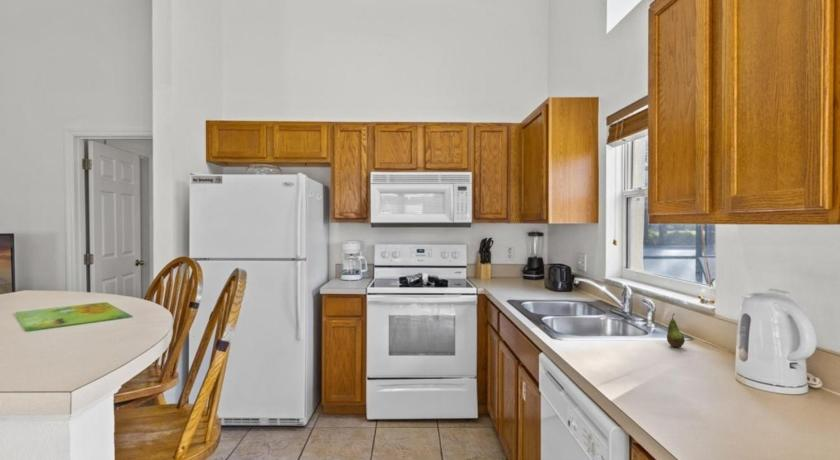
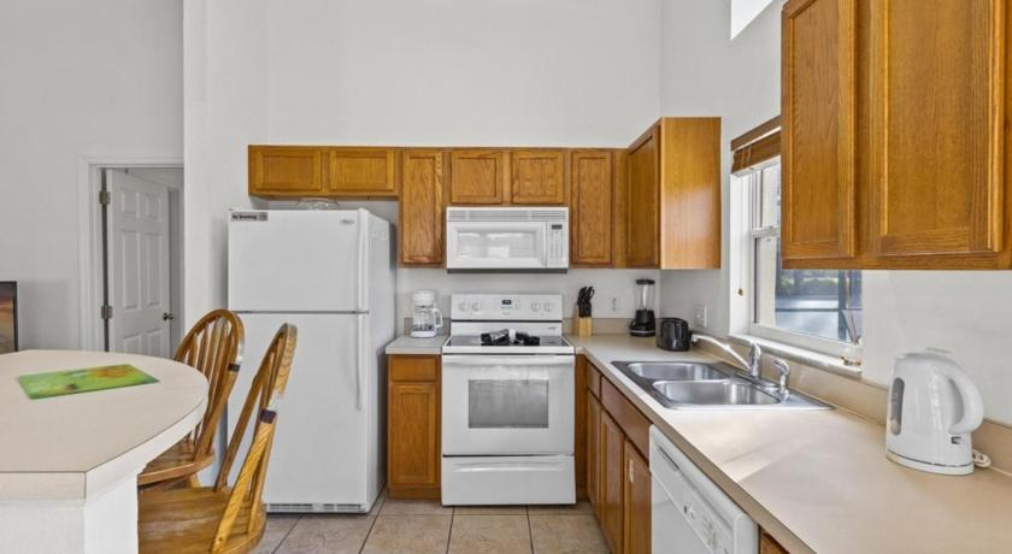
- fruit (675, 329)
